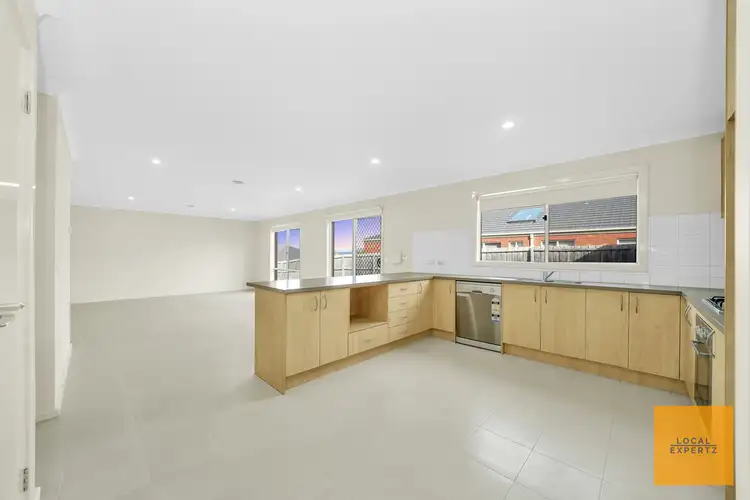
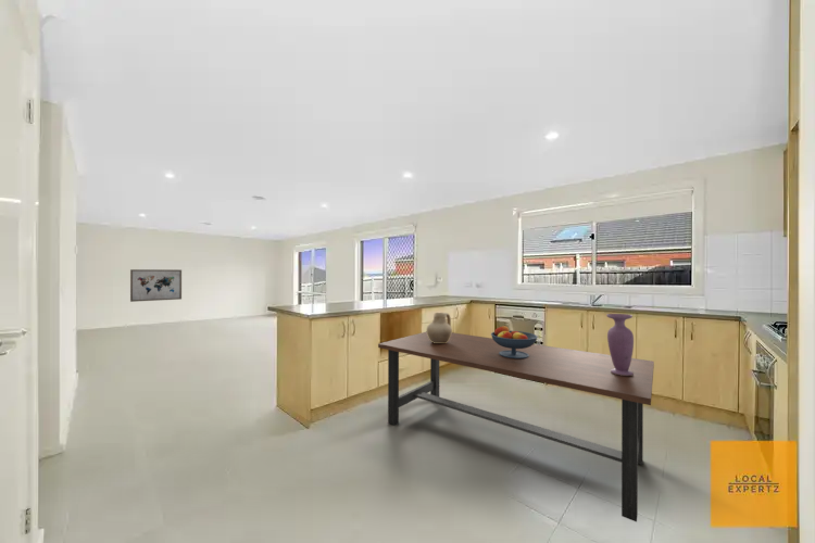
+ dining table (497, 414)
+ ceramic pitcher (439, 327)
+ vase (619, 343)
+ wall art (156, 285)
+ fruit bowl (513, 341)
